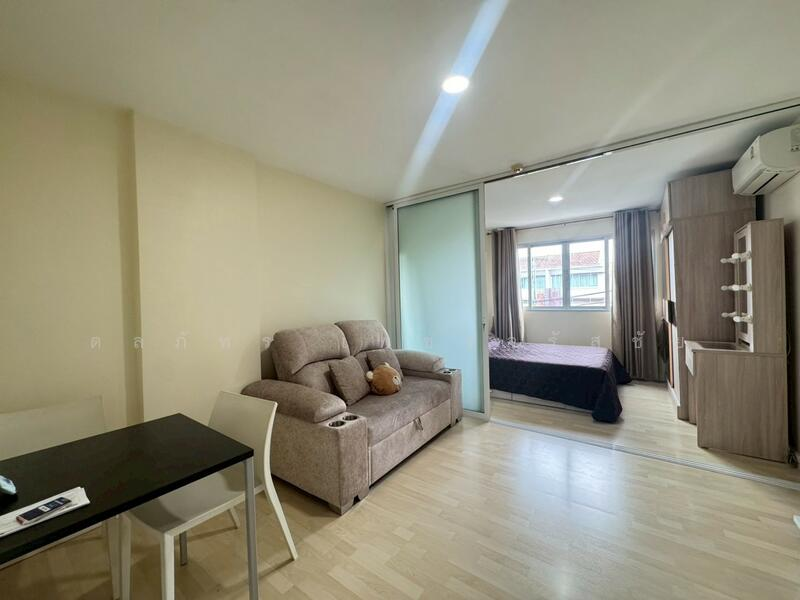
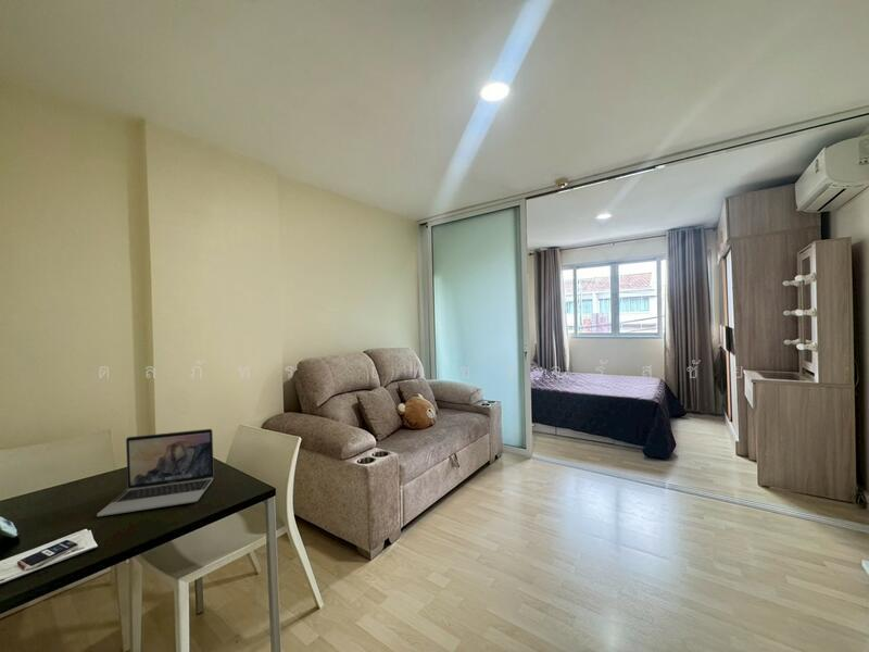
+ laptop (160, 468)
